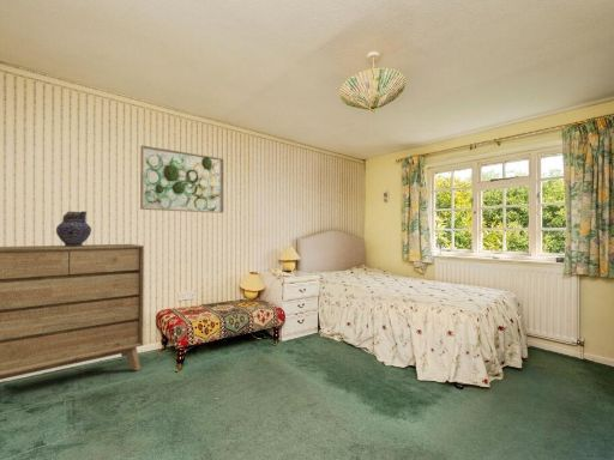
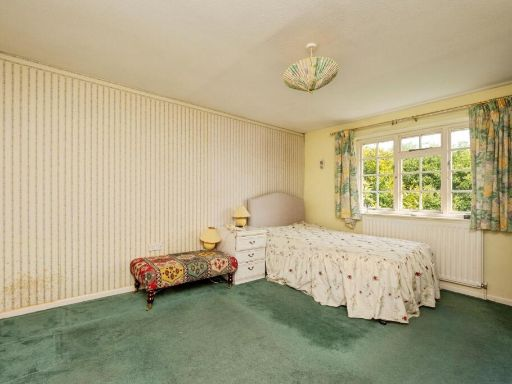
- pottery (73, 228)
- dresser (66, 311)
- wall art (185, 181)
